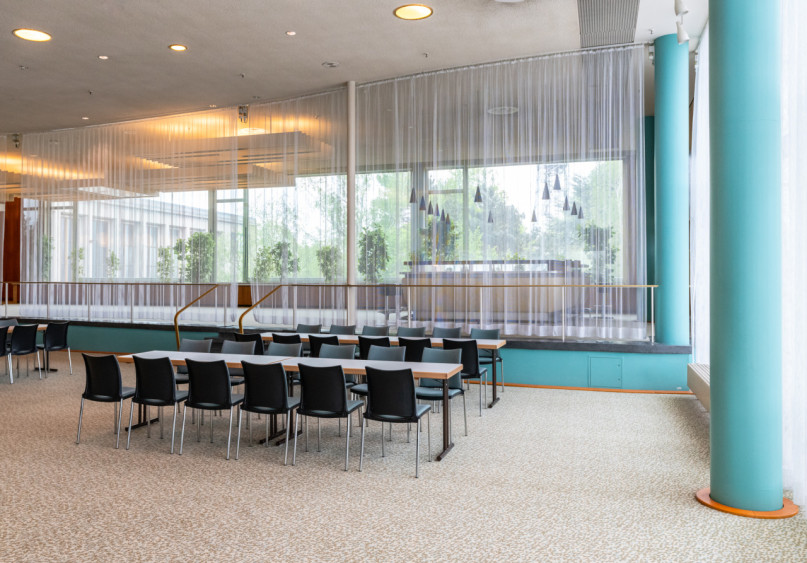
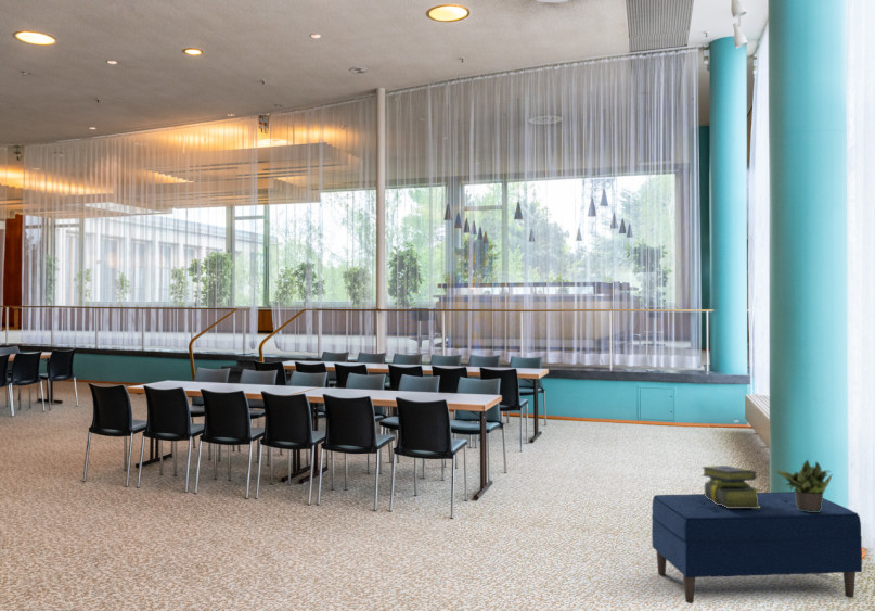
+ bench (751, 544)
+ stack of books (729, 484)
+ potted plant (801, 483)
